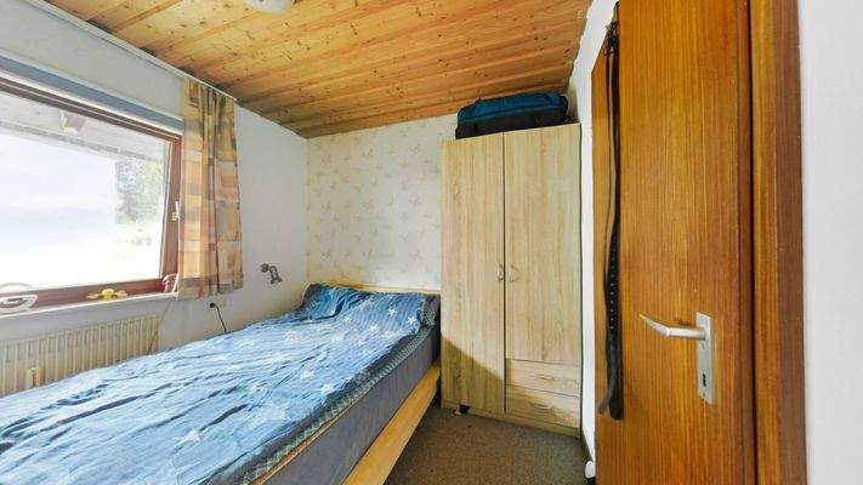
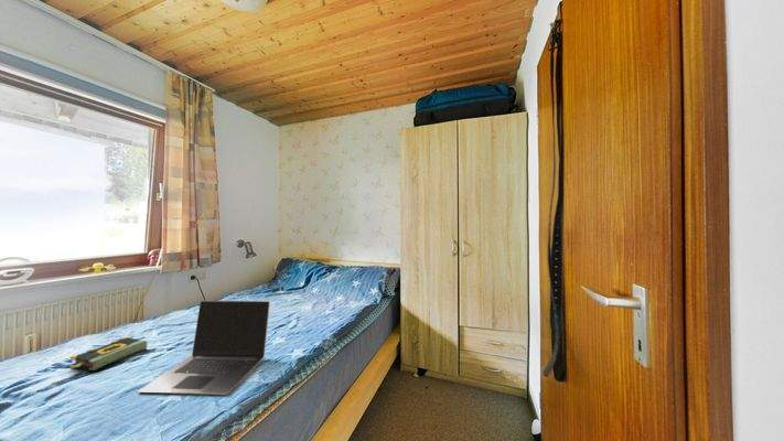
+ book (106, 354)
+ laptop (212, 341)
